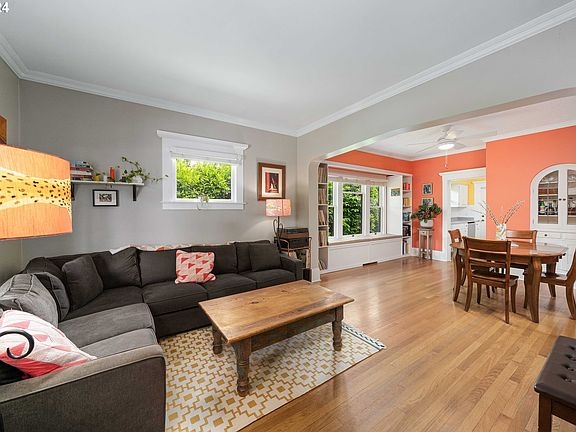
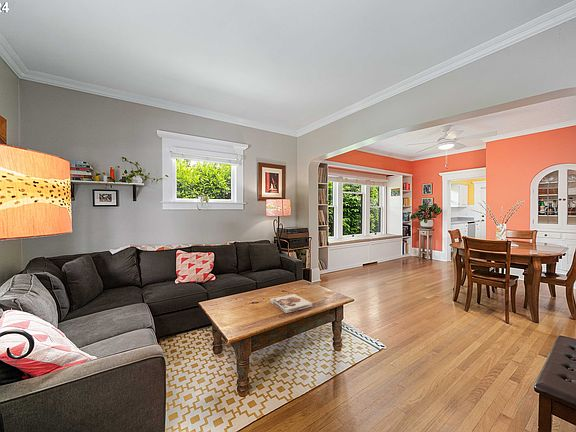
+ board game (290, 302)
